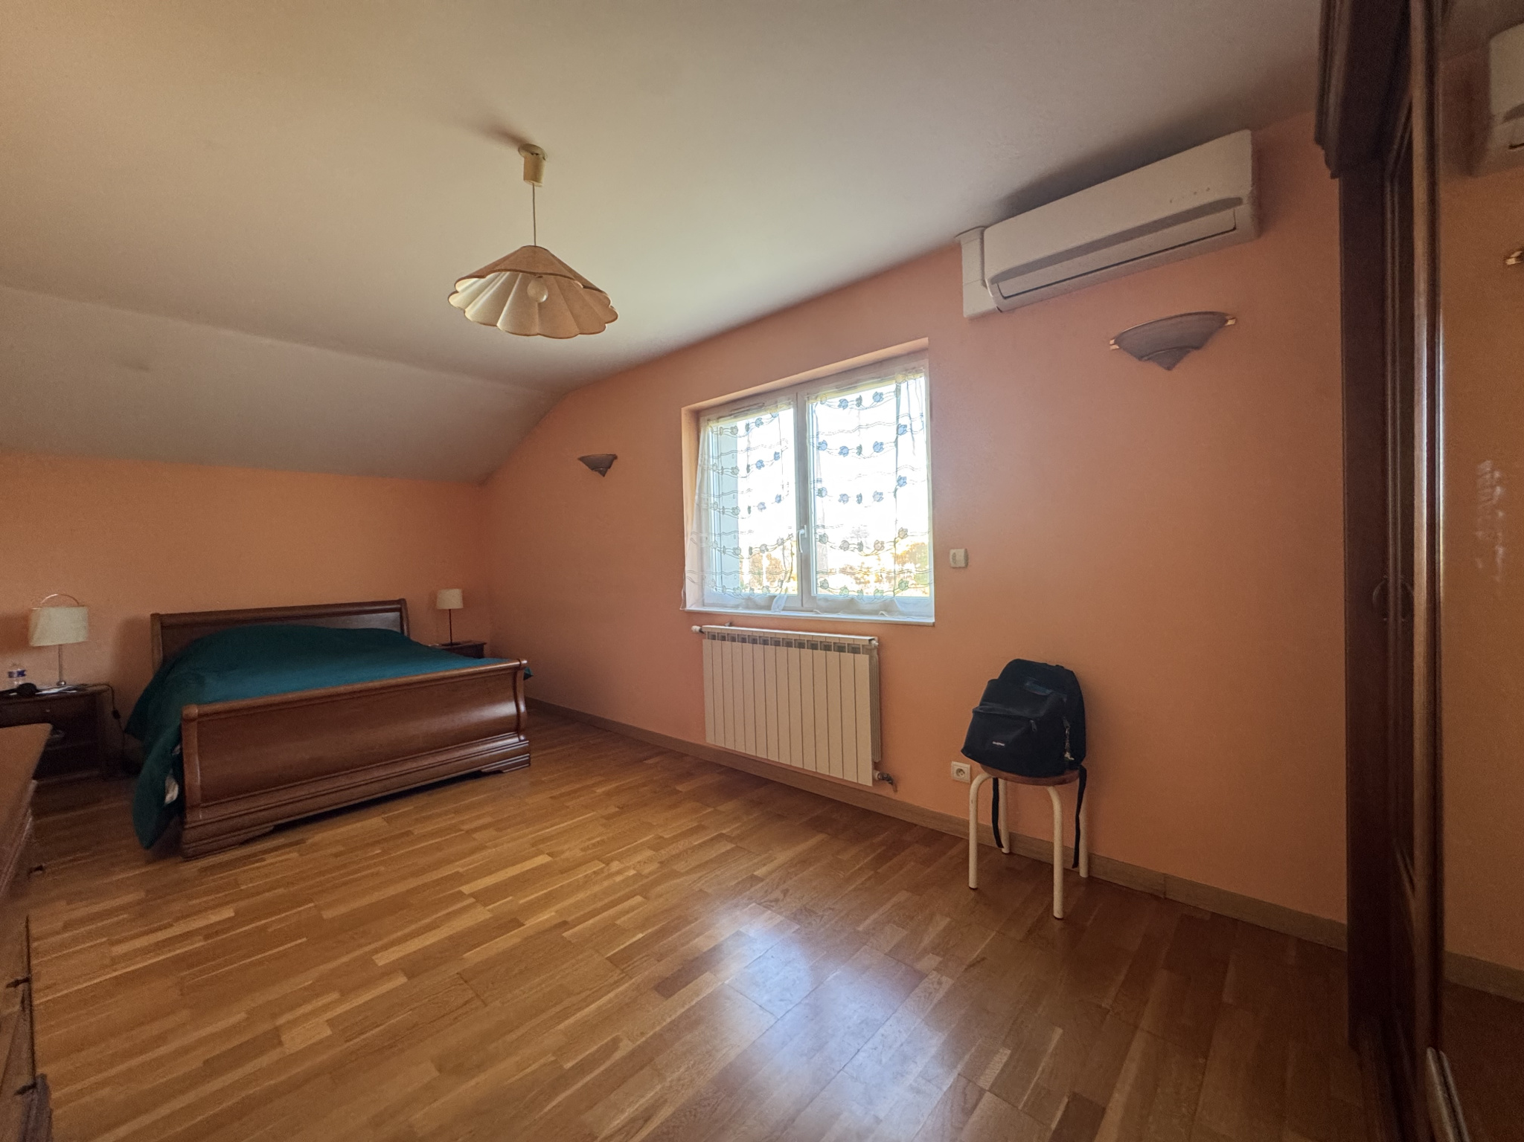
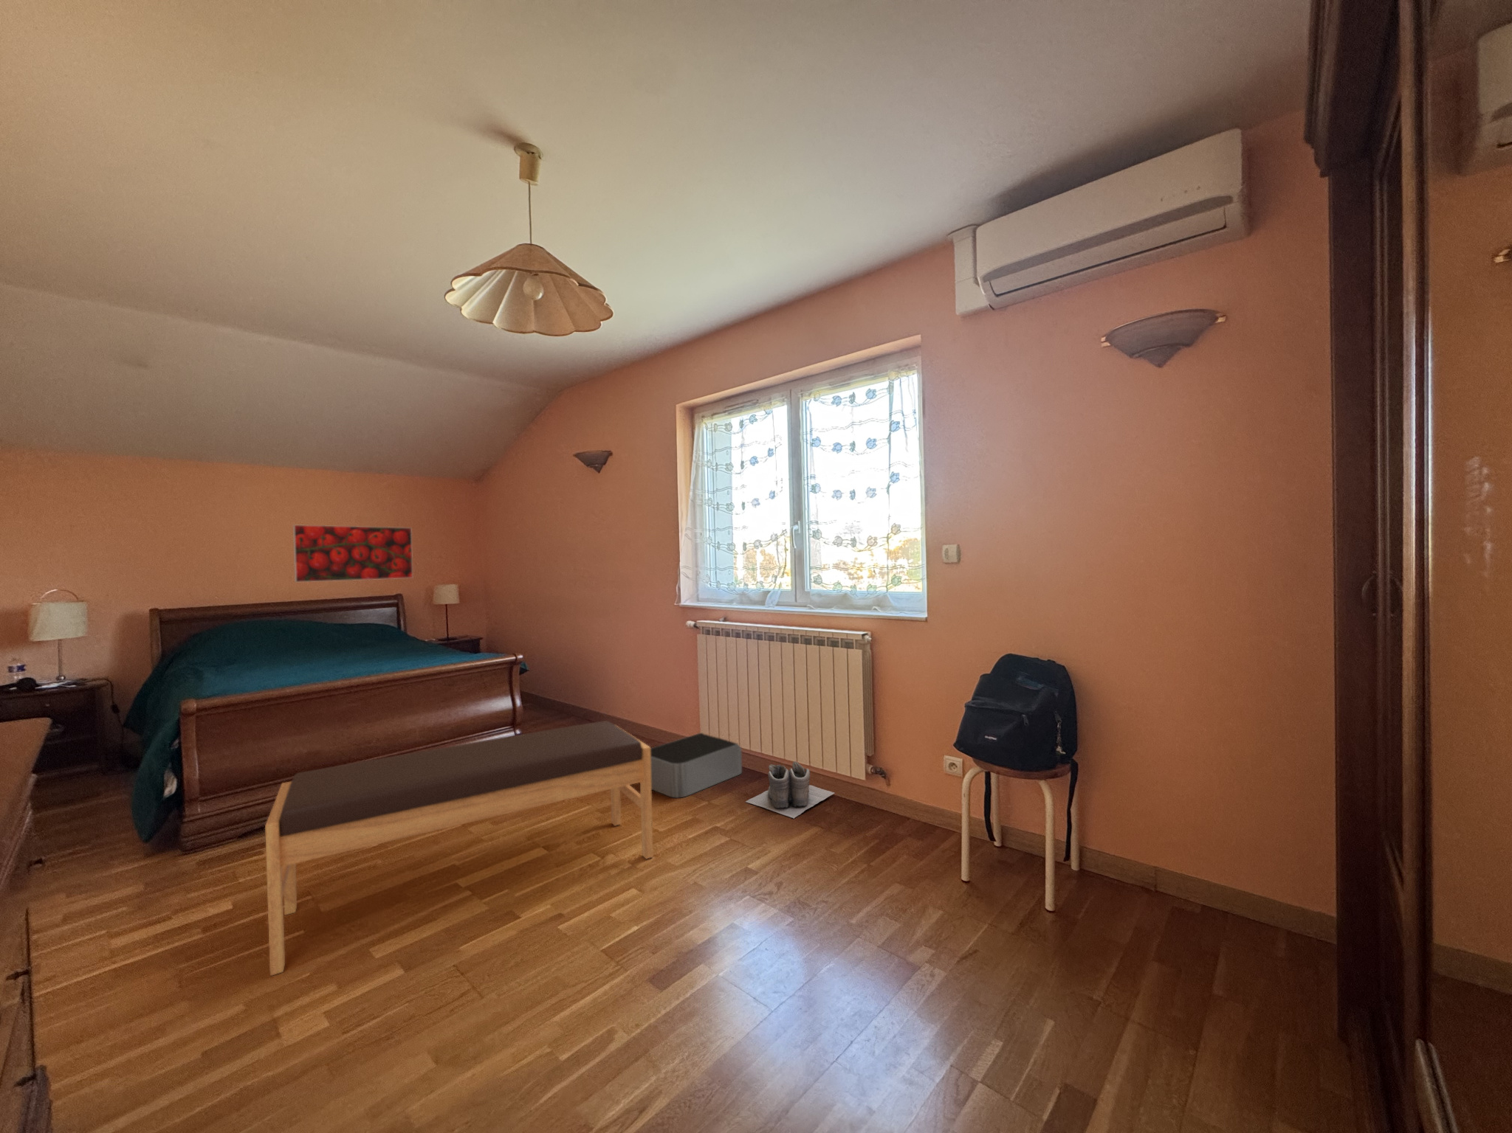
+ boots (791, 780)
+ storage bin (693, 762)
+ bench (481, 818)
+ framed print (357, 552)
